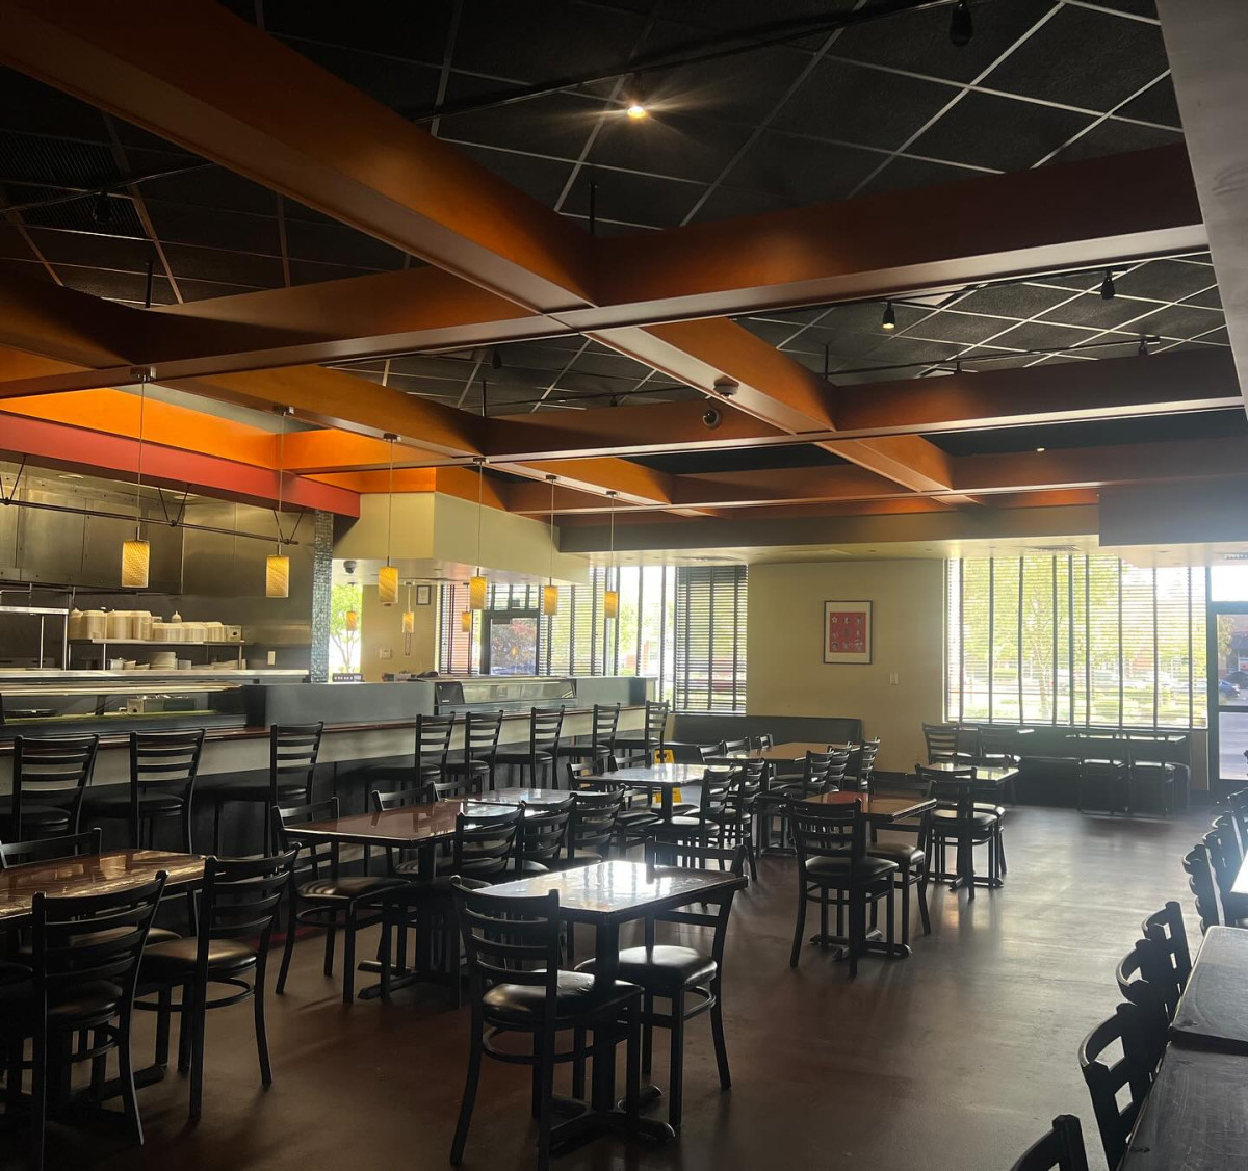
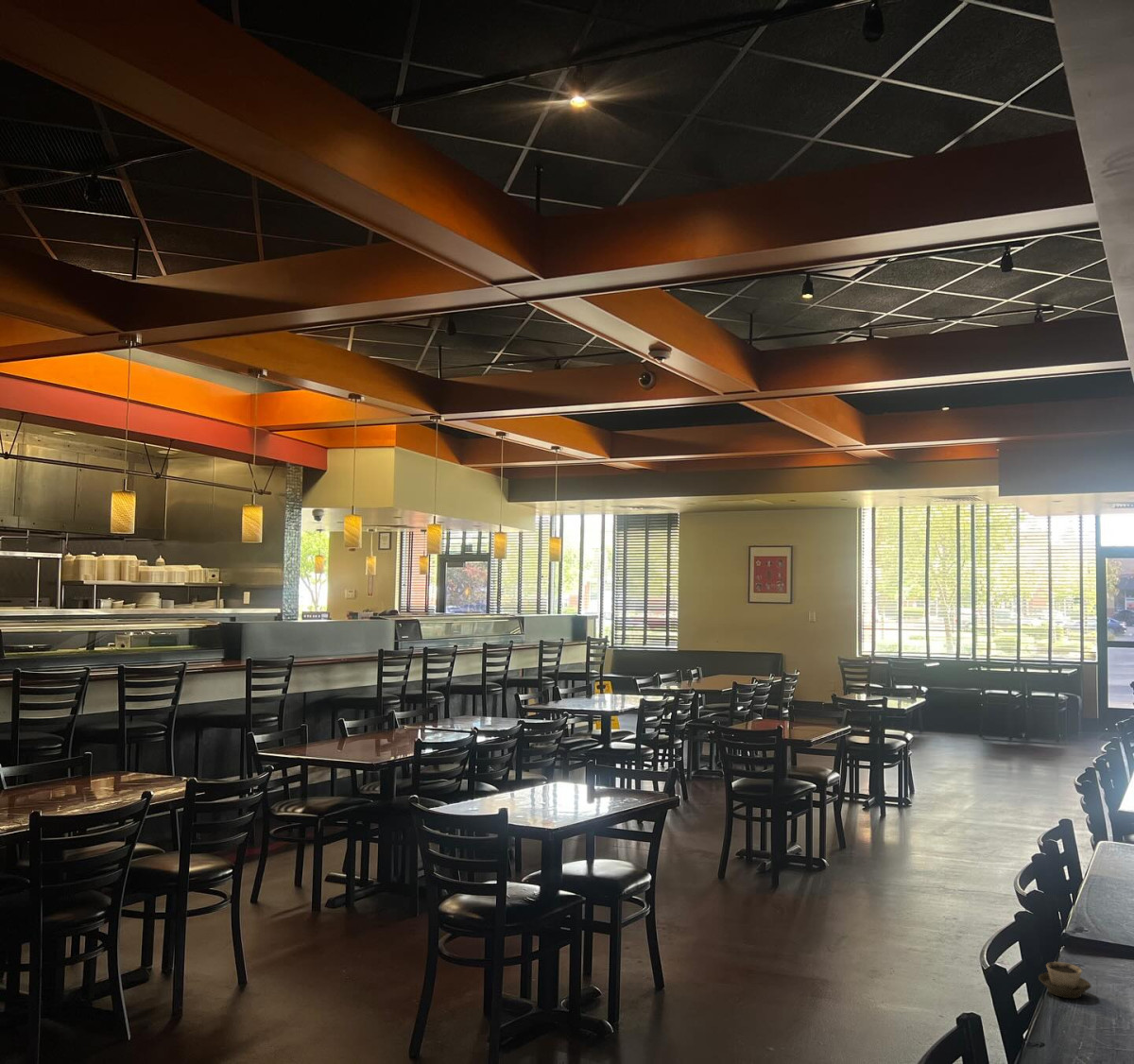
+ cup (1064, 980)
